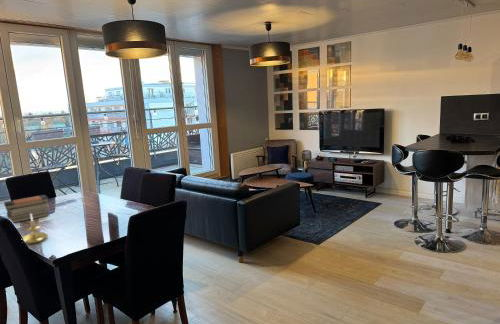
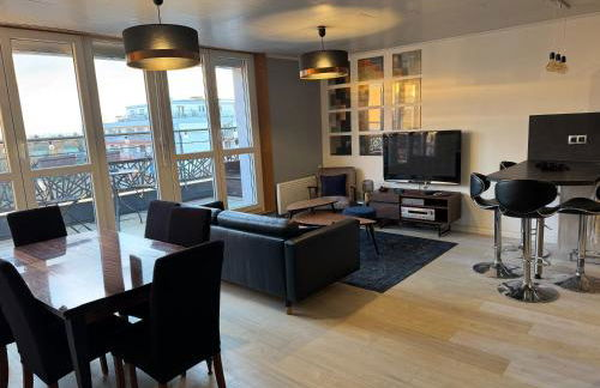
- candle holder (33, 227)
- book stack (28, 208)
